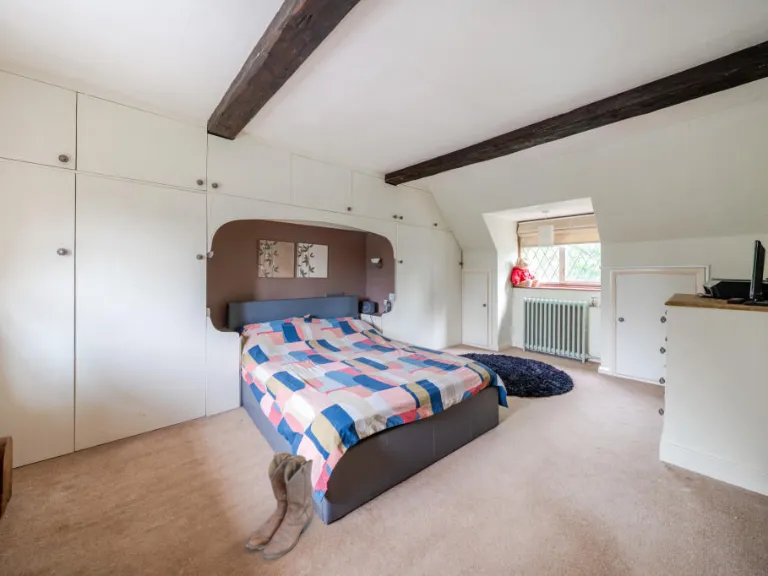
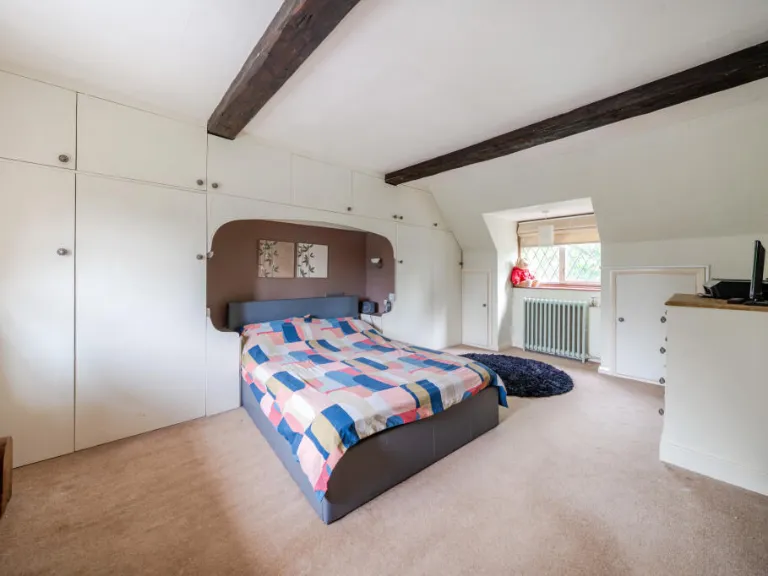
- boots (282, 497)
